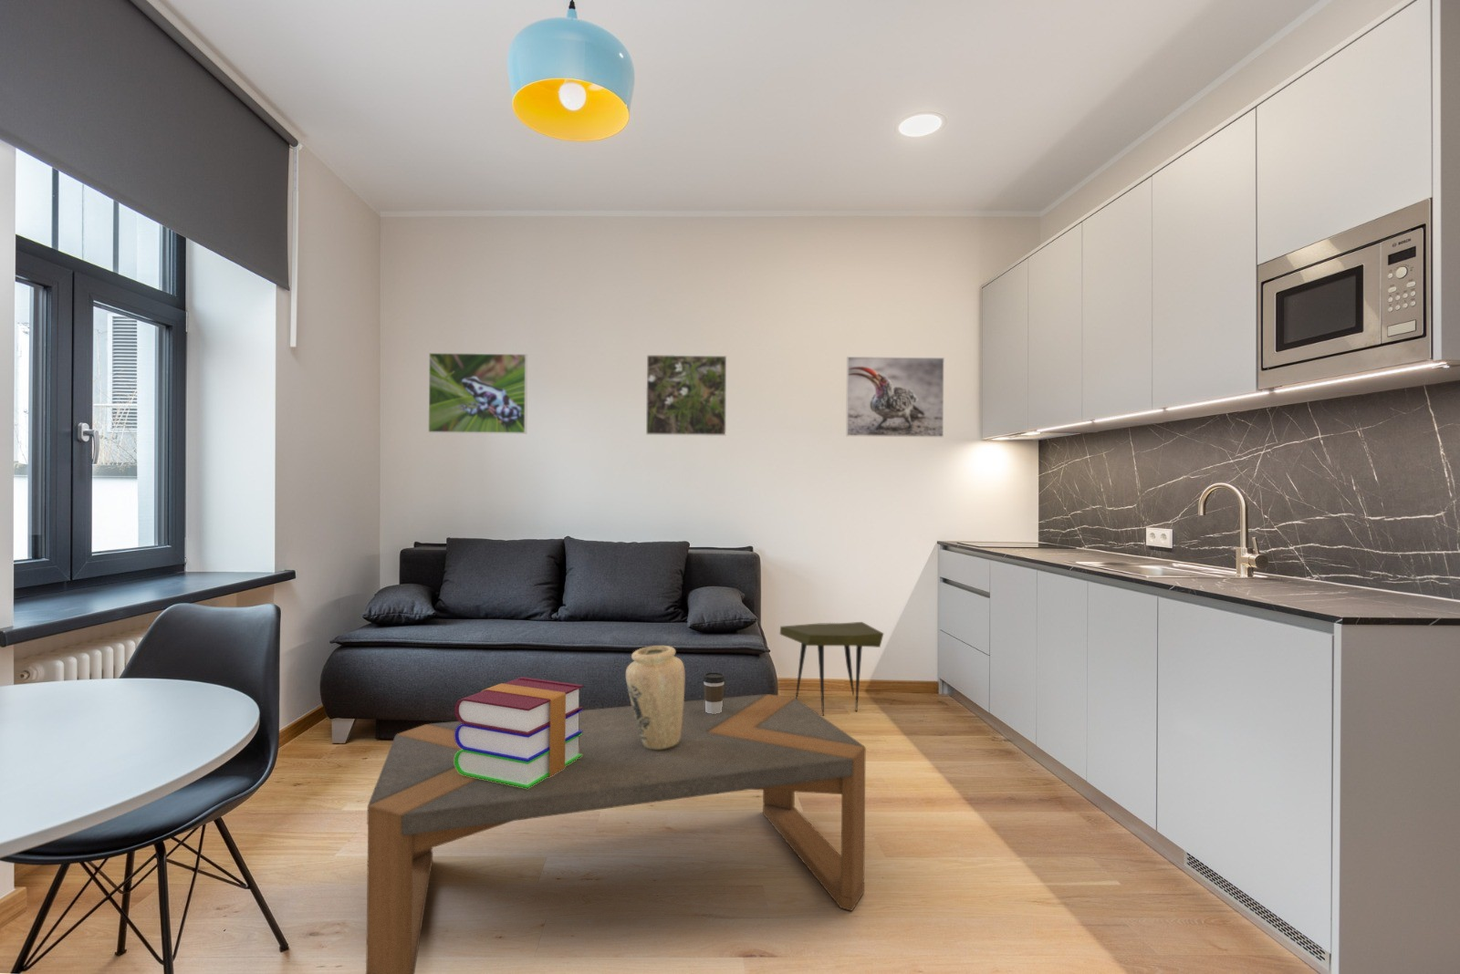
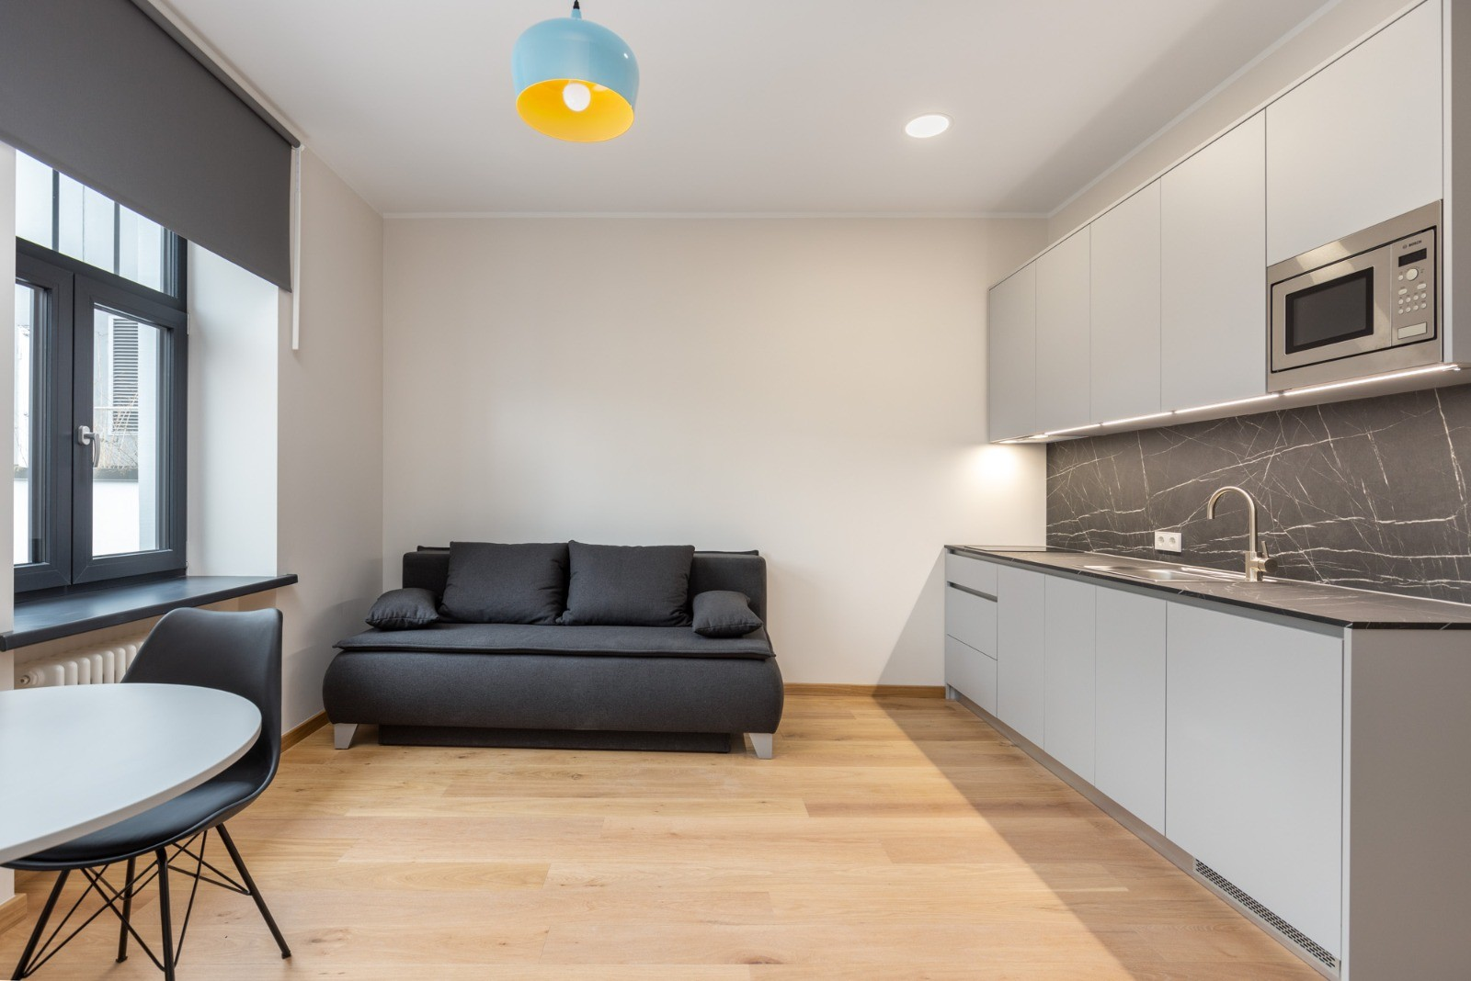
- books (519, 726)
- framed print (477, 394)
- vase (656, 696)
- coffee table (626, 806)
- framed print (895, 397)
- side table (823, 665)
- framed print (686, 395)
- coffee cup (713, 692)
